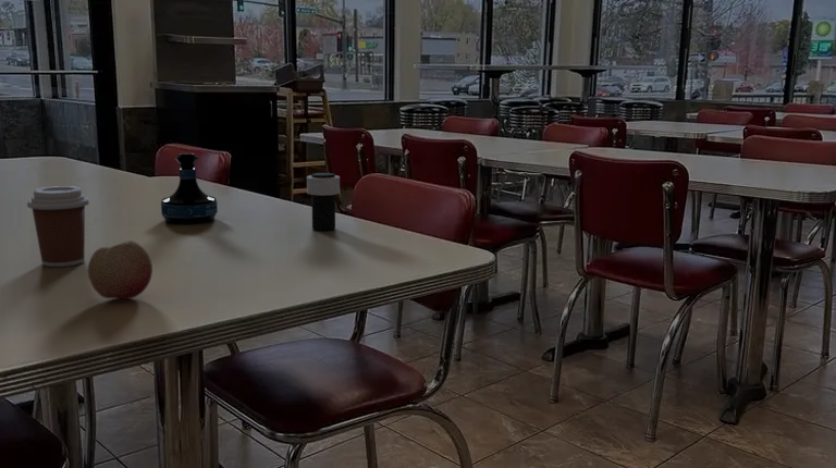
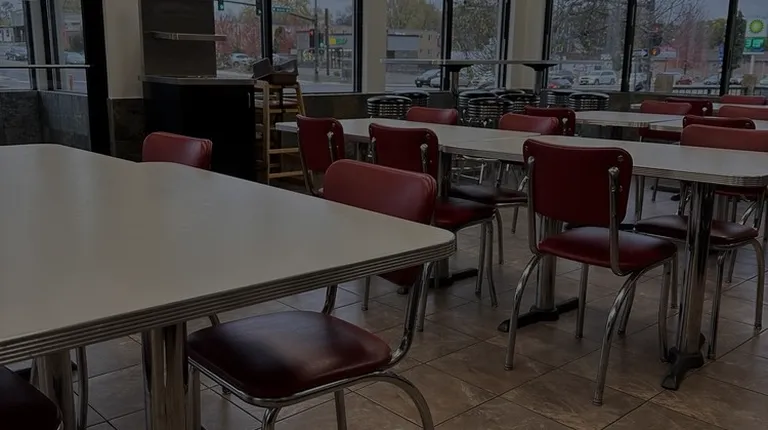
- fruit (120, 270)
- tequila bottle (188, 186)
- coffee cup (60, 225)
- cup (323, 201)
